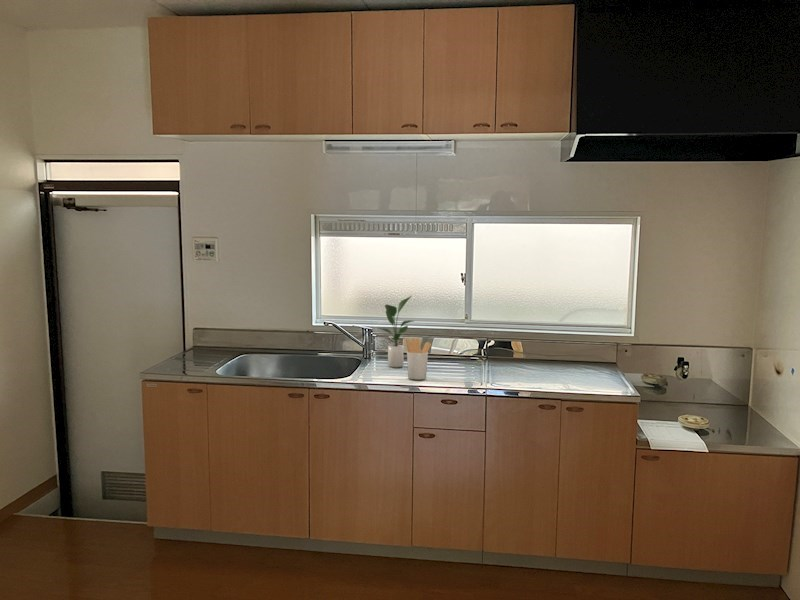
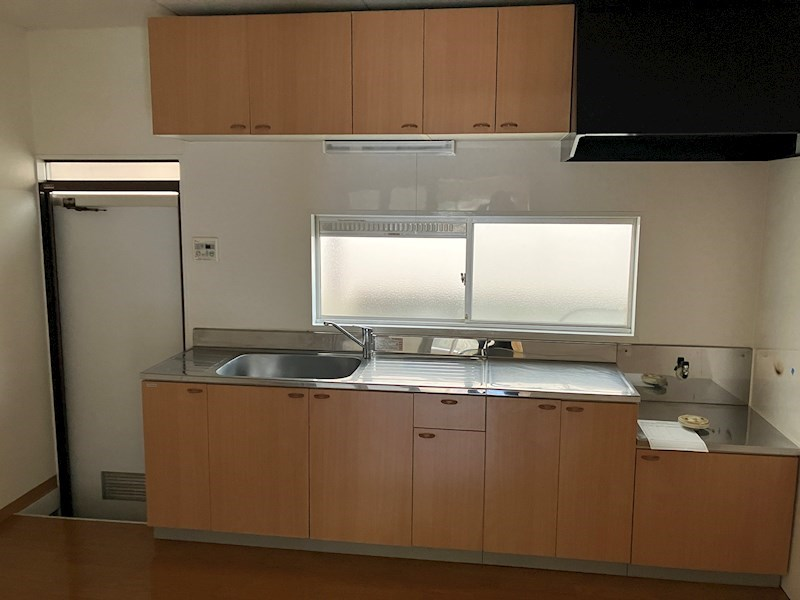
- utensil holder (415, 357)
- potted plant (394, 330)
